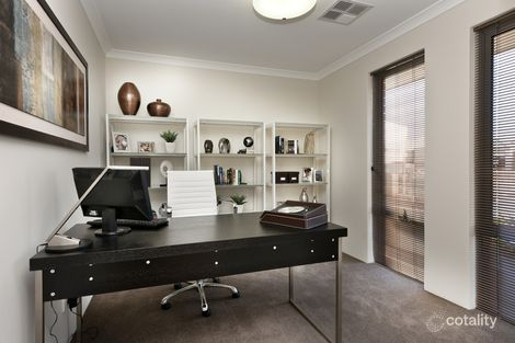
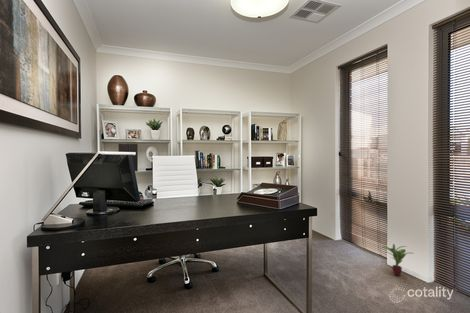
+ potted plant (395, 260)
